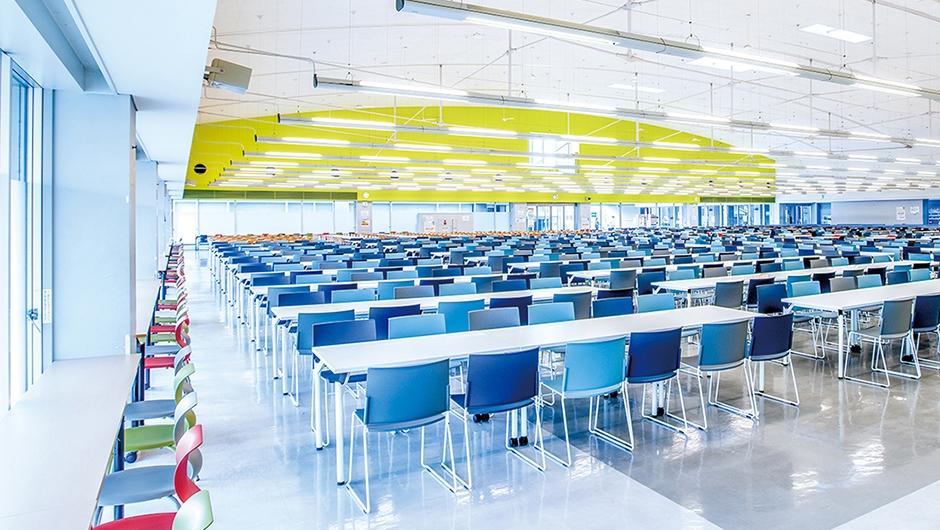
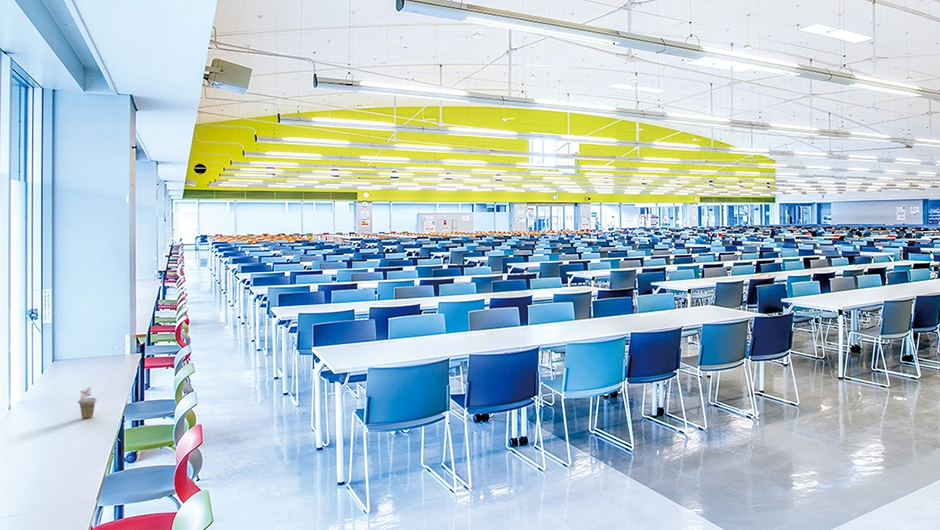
+ beverage cup (87, 403)
